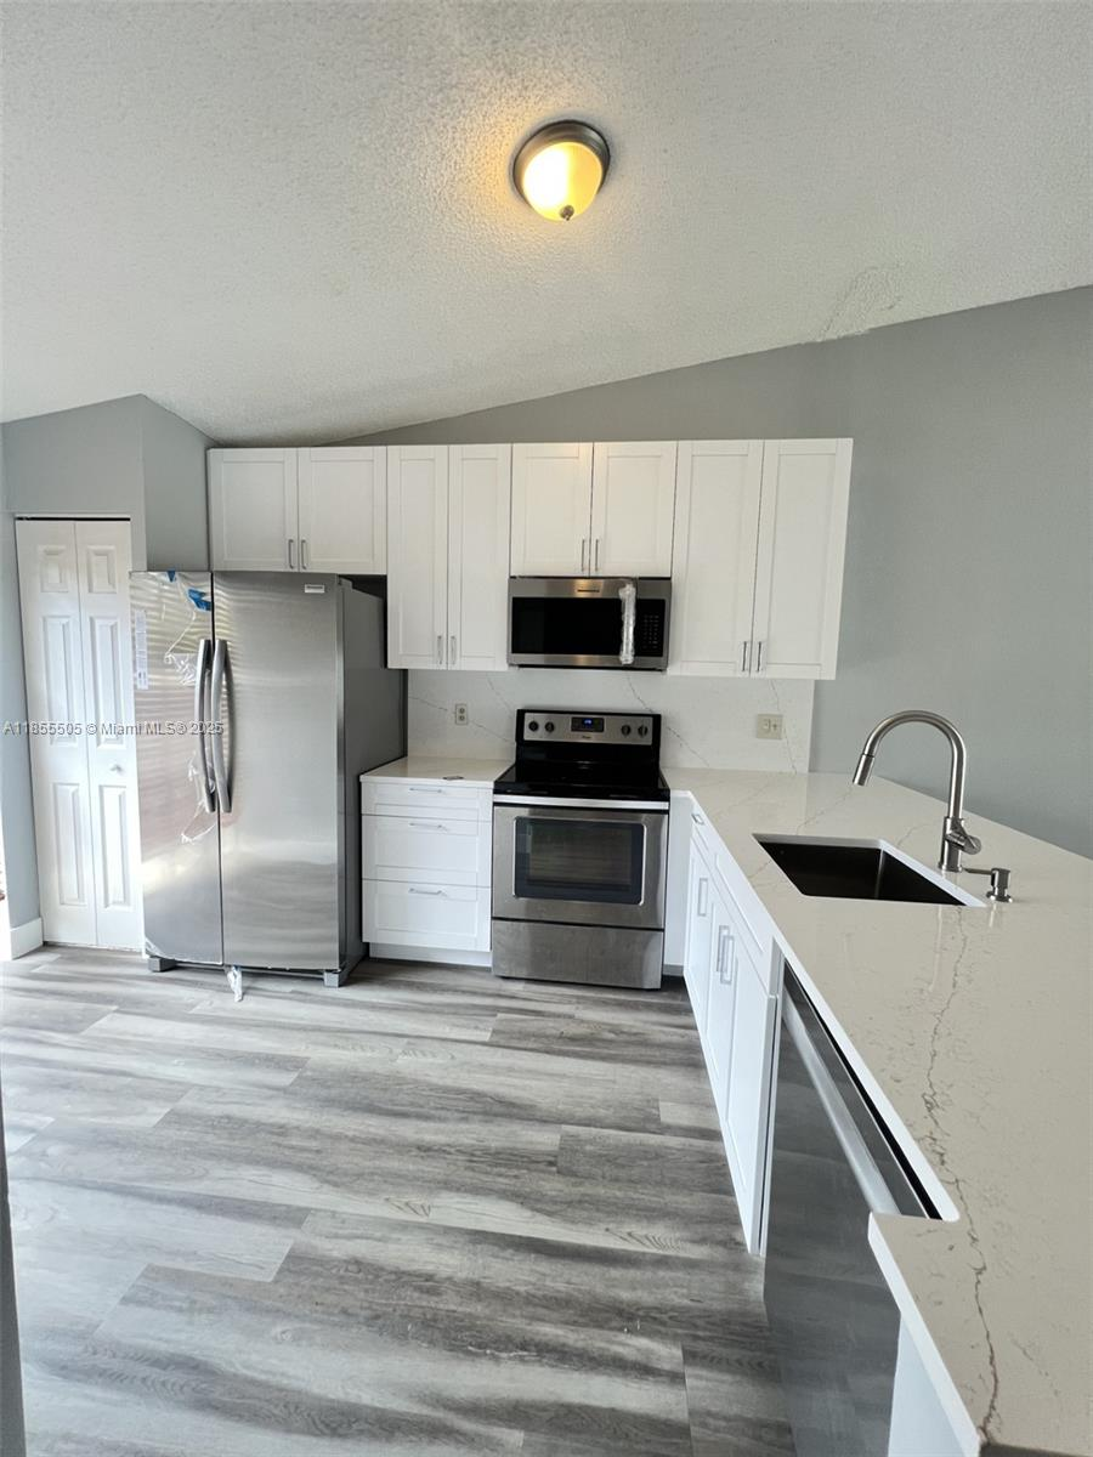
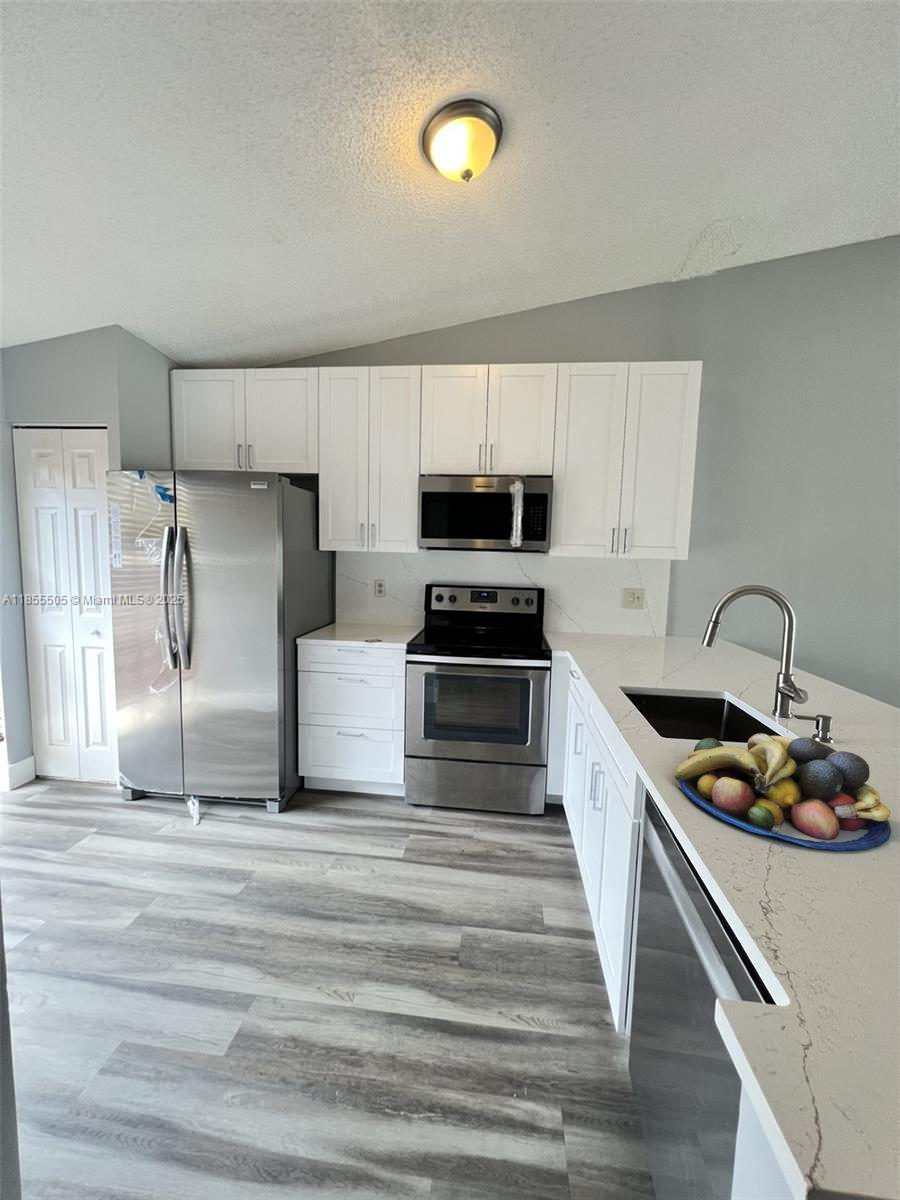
+ fruit bowl (777, 769)
